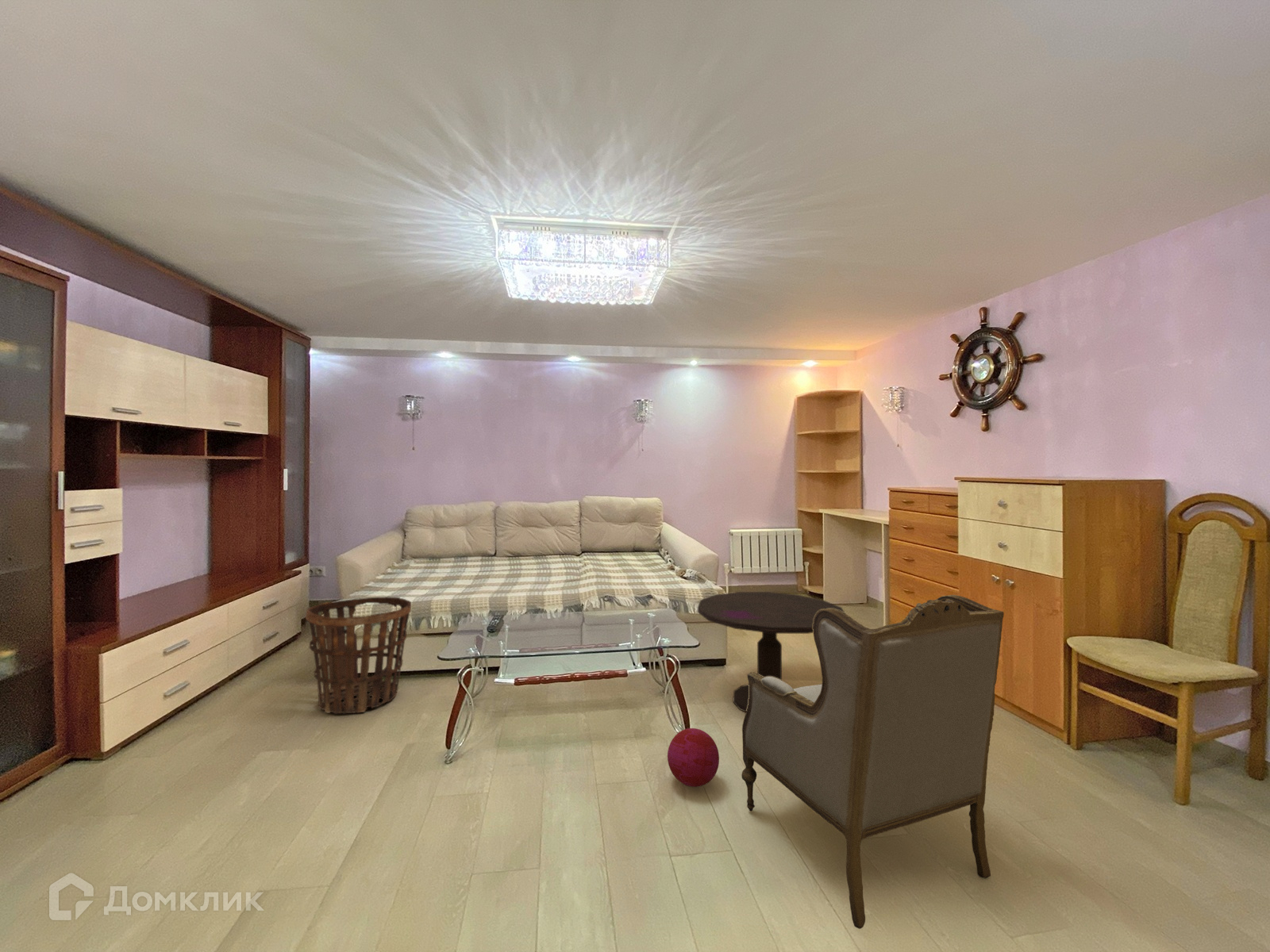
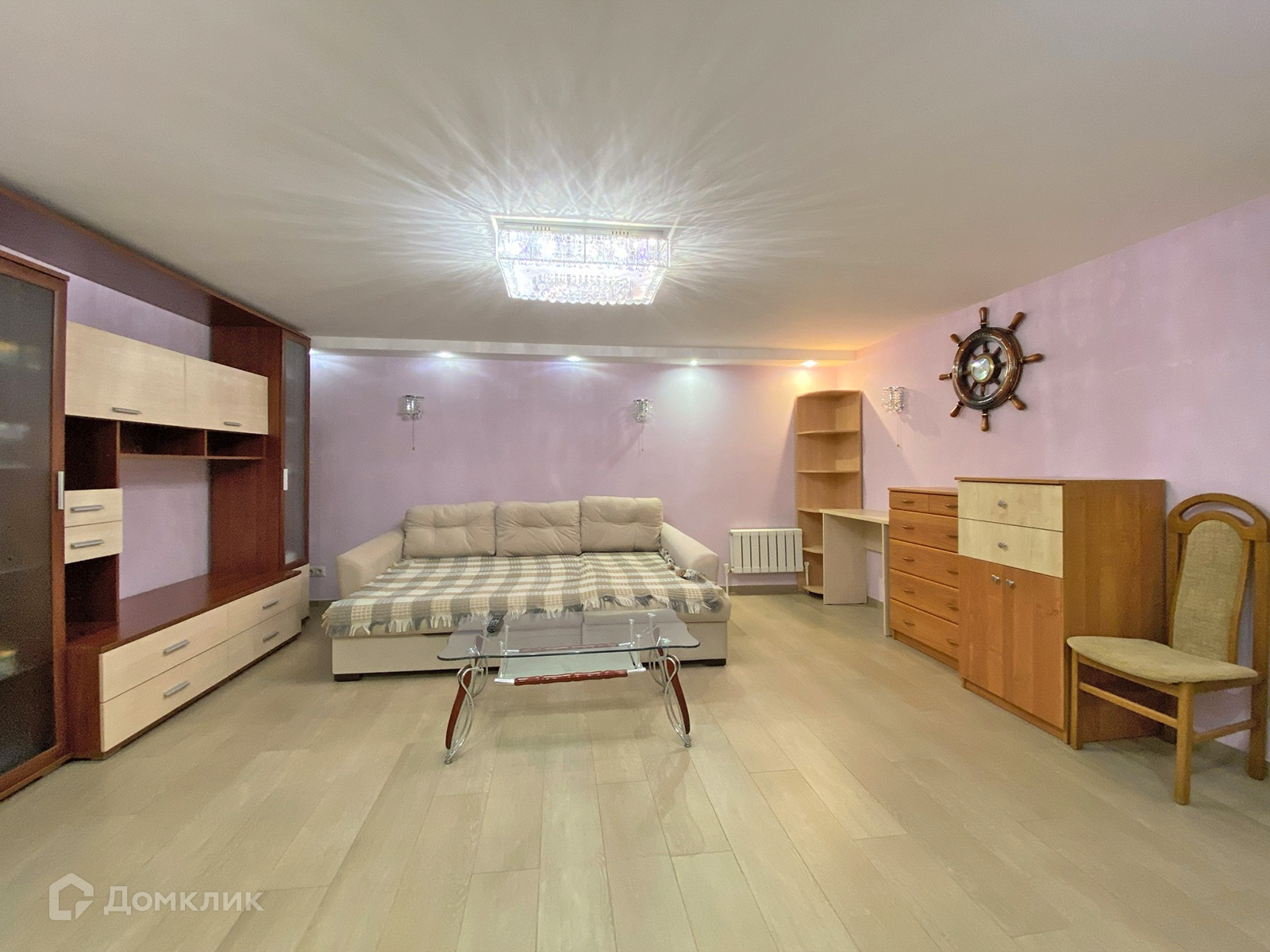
- ball (693, 757)
- basket (360, 651)
- armchair (859, 711)
- side table (769, 654)
